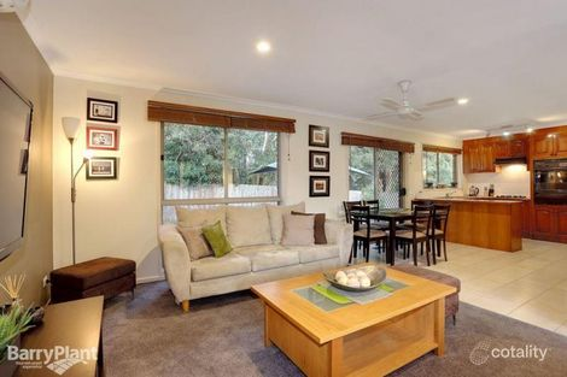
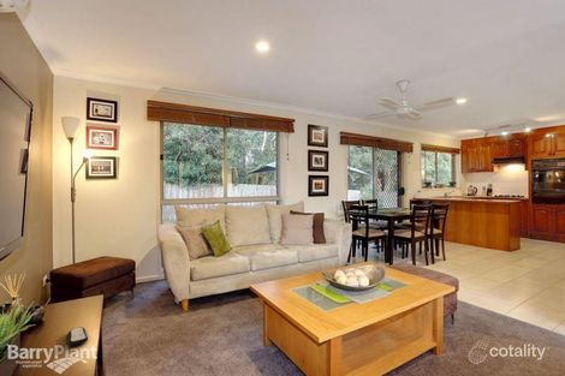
+ remote control (77, 335)
